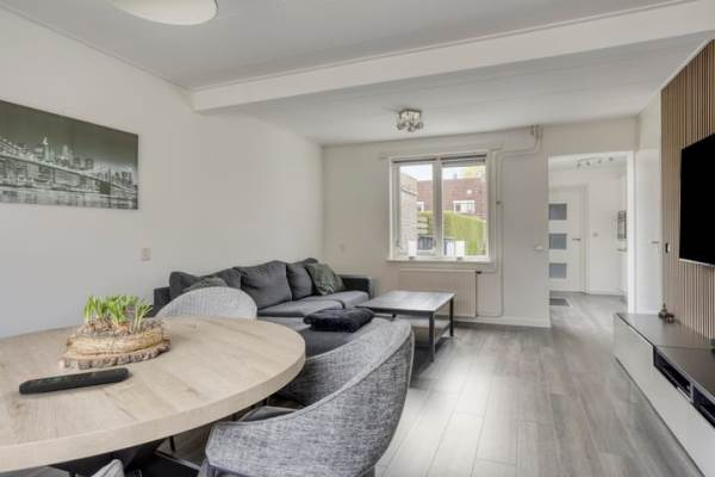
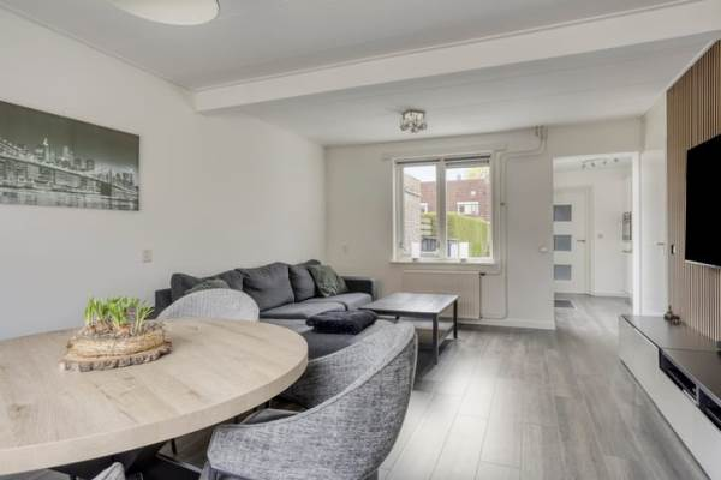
- remote control (76, 379)
